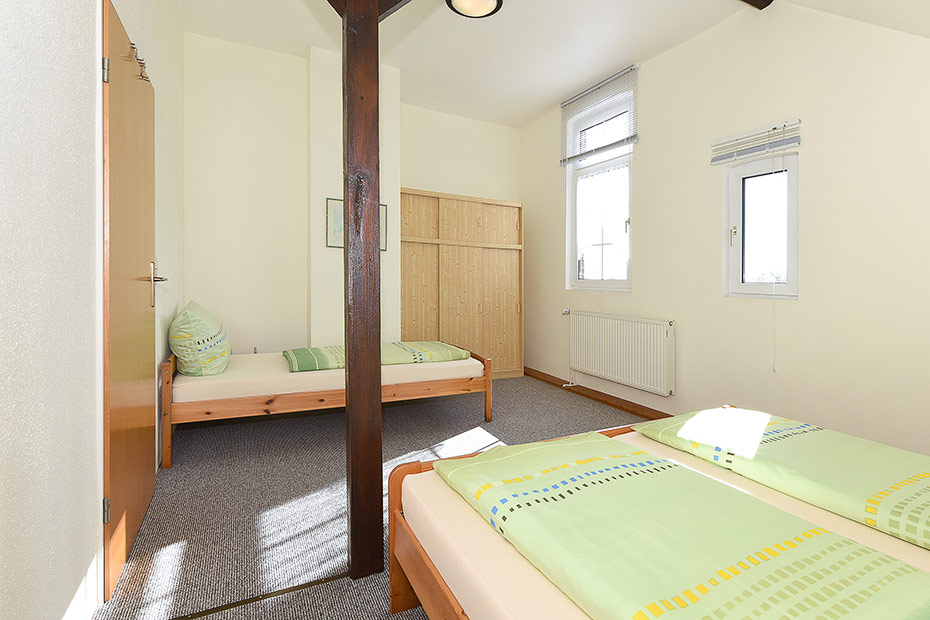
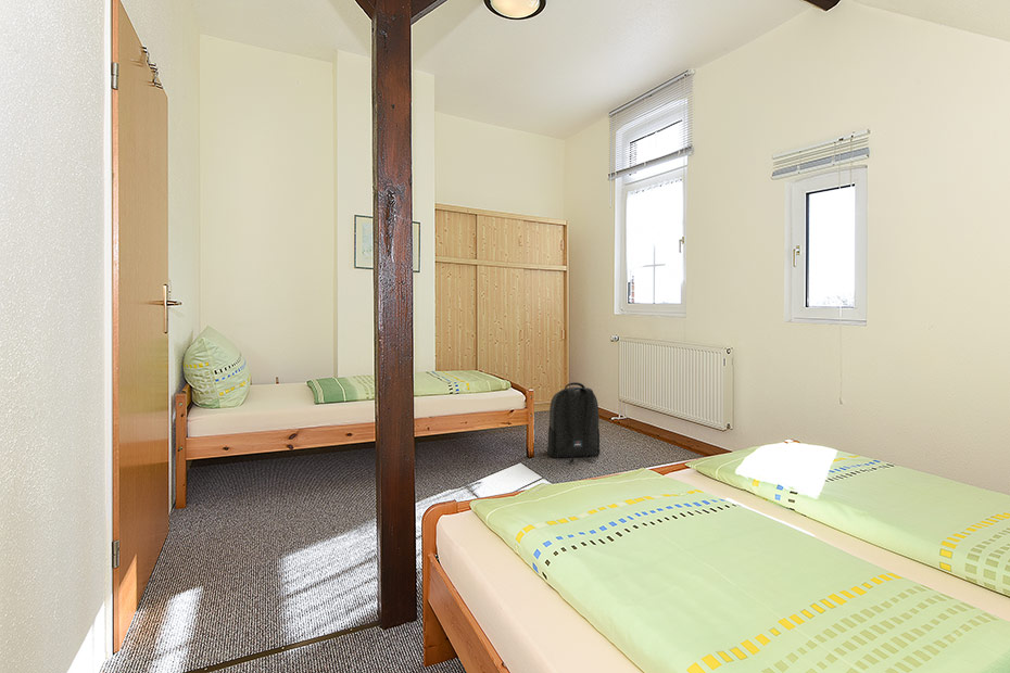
+ backpack (575, 419)
